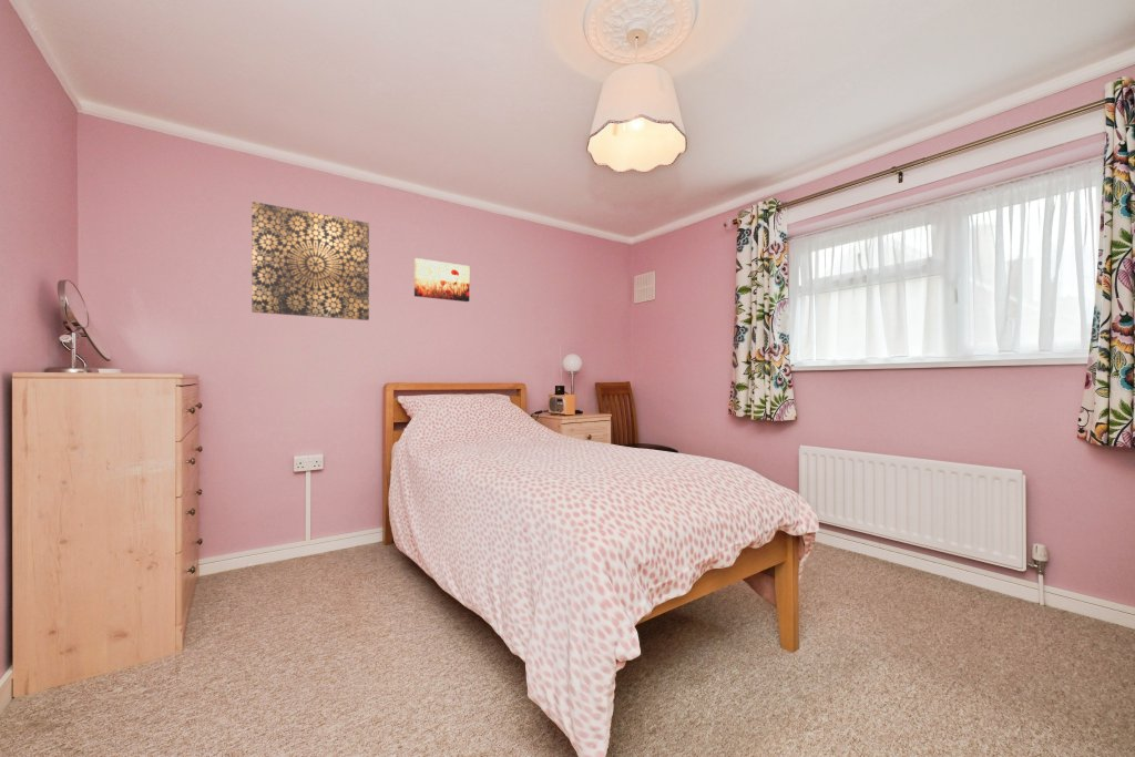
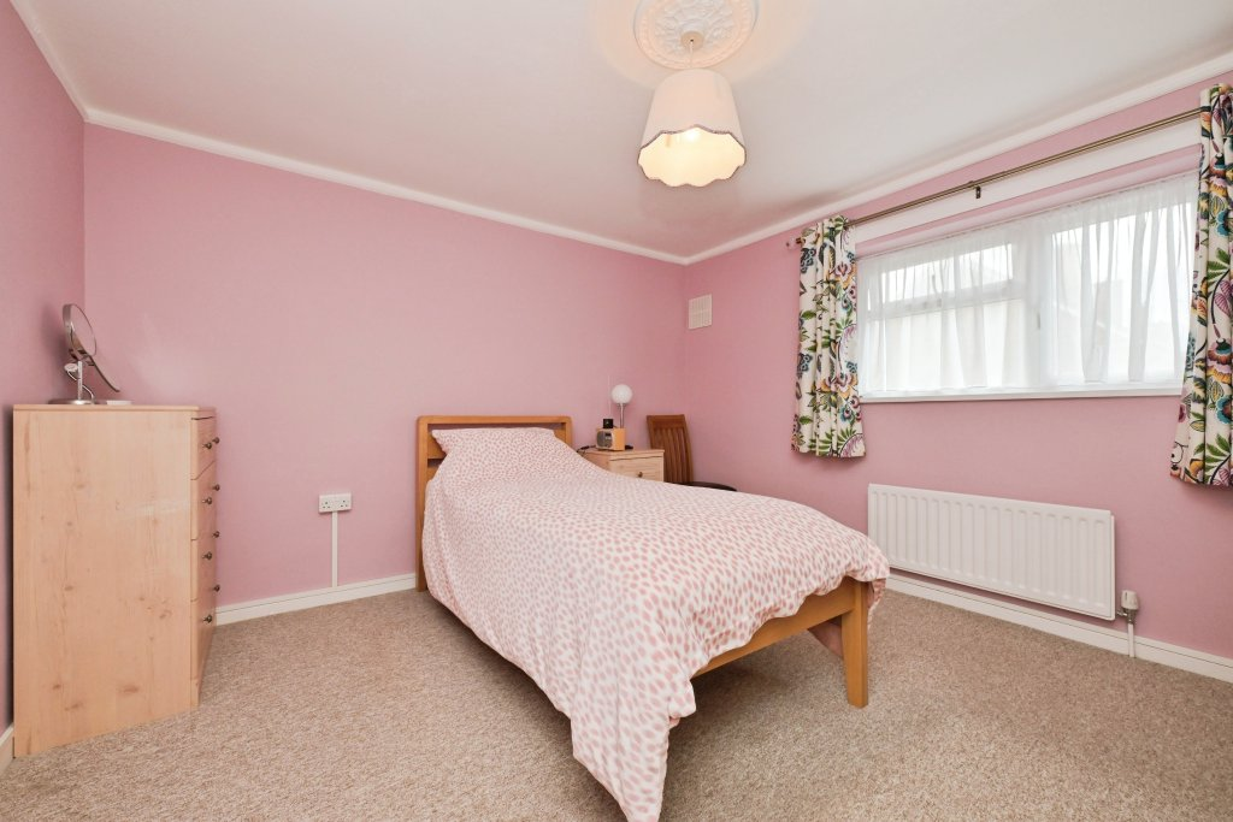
- wall art (442, 280)
- wall art (314, 265)
